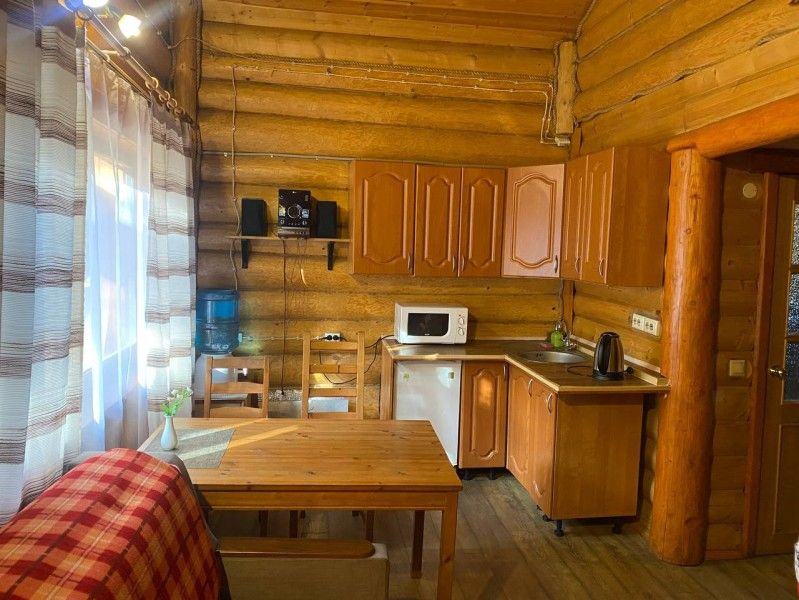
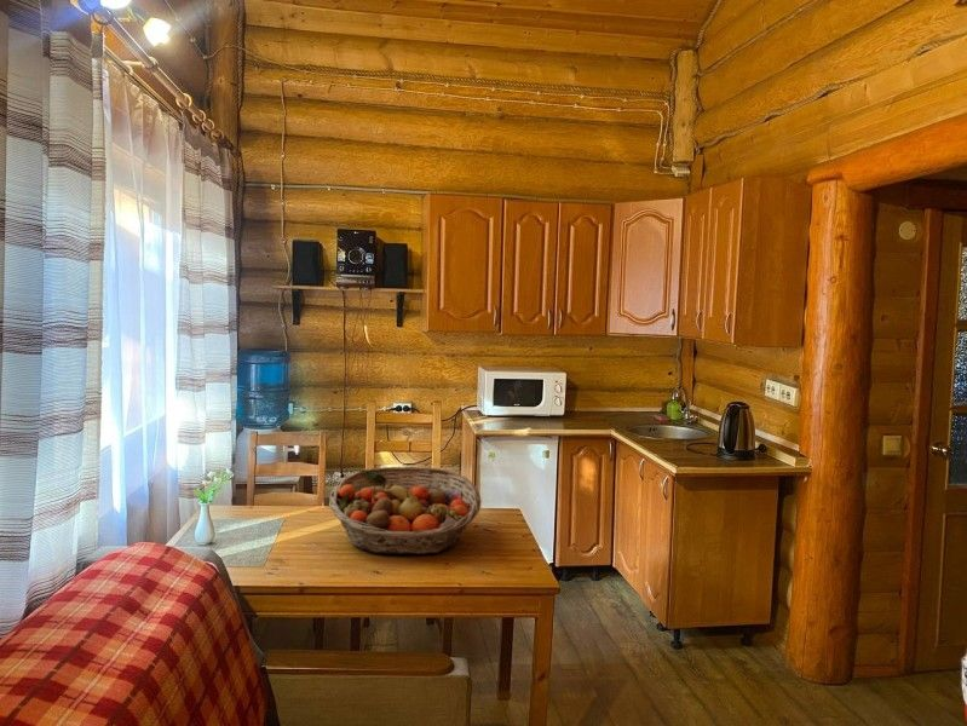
+ fruit basket (405, 508)
